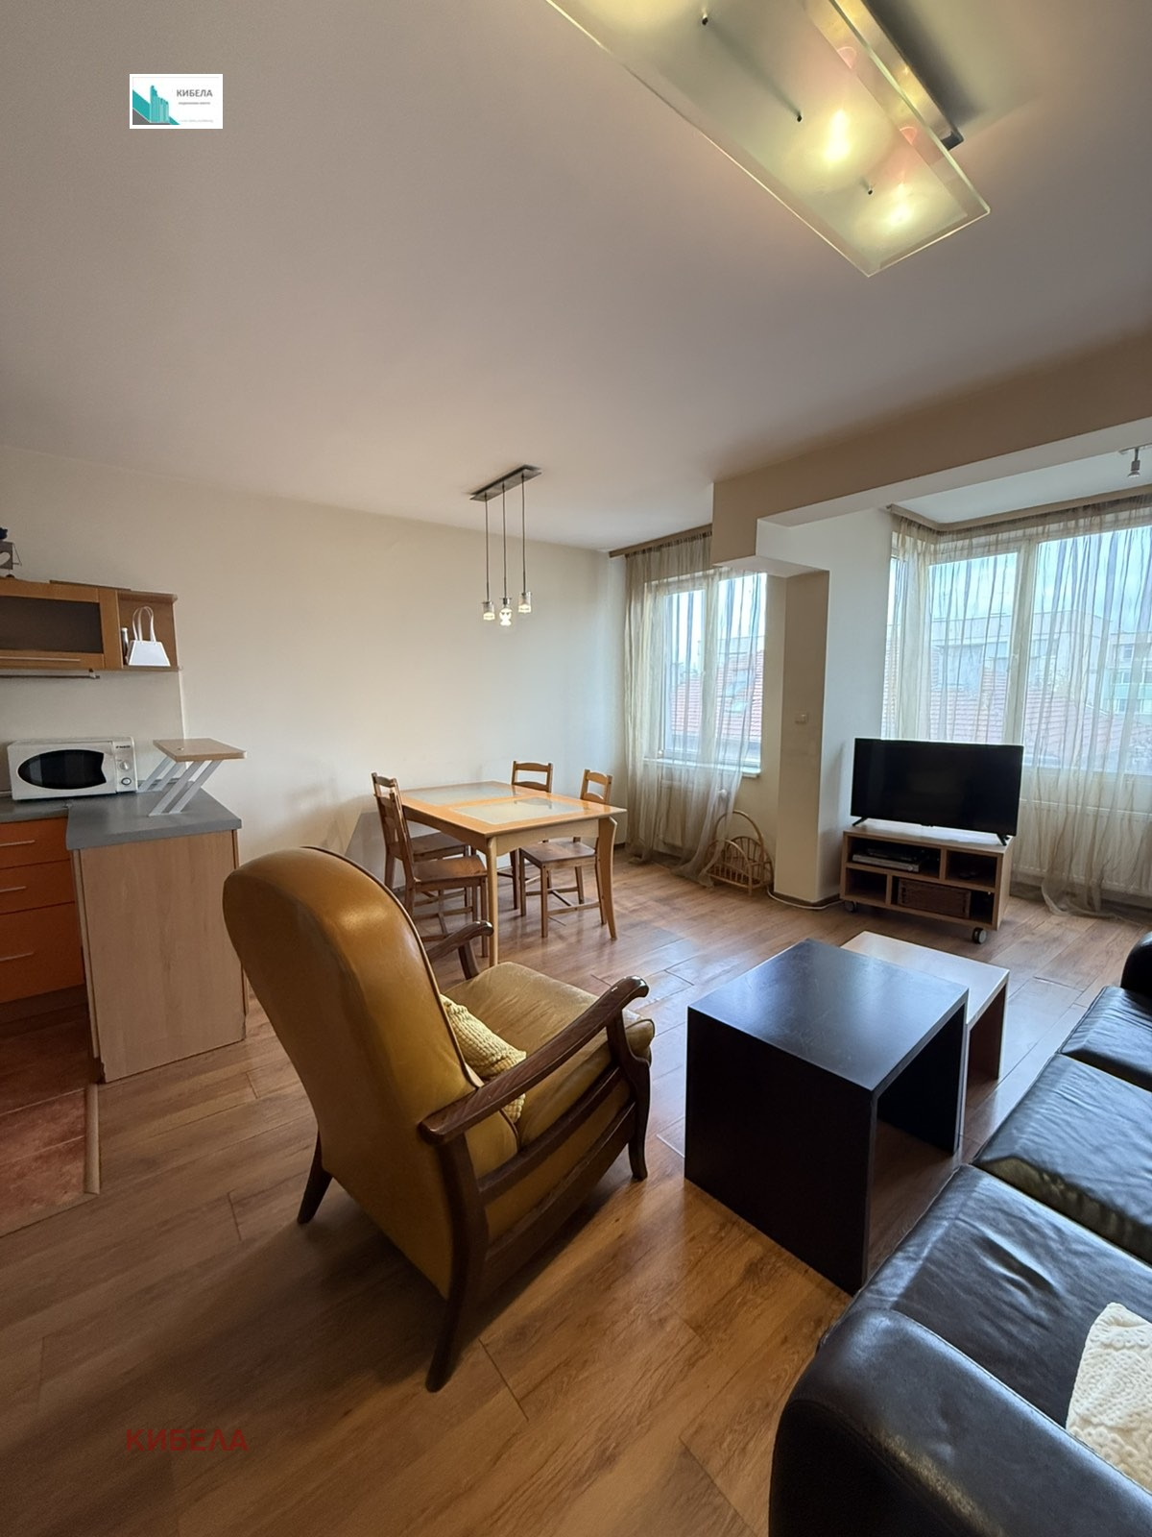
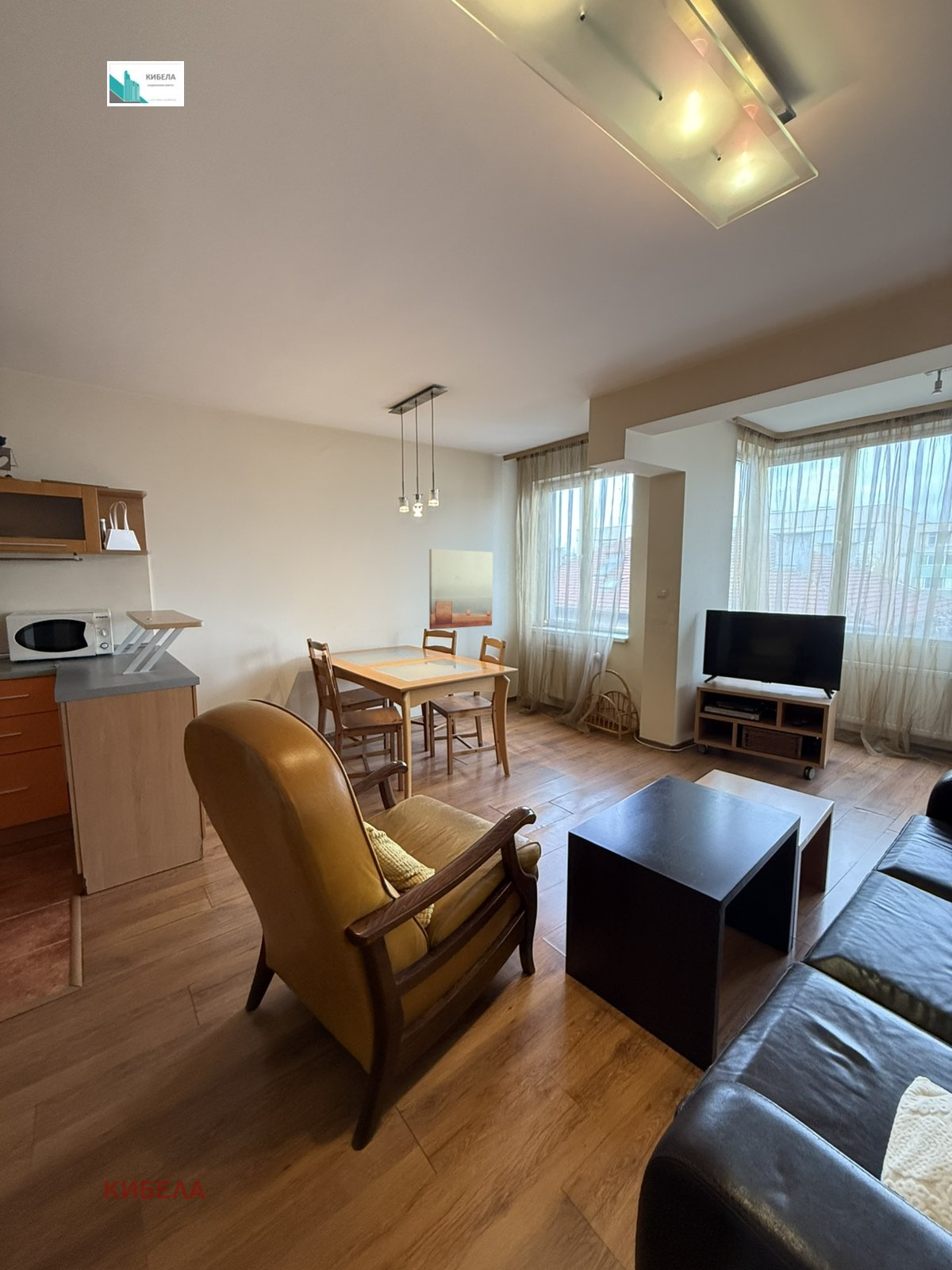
+ wall art (462, 589)
